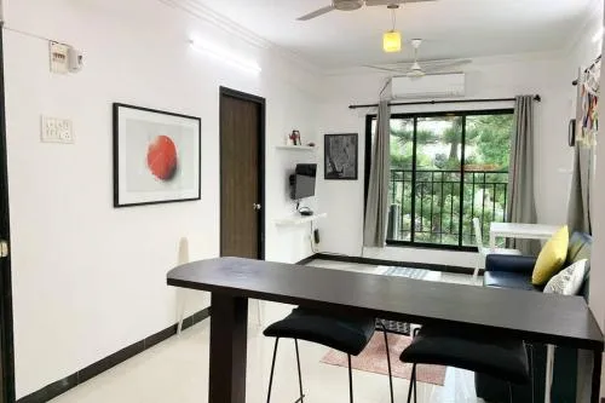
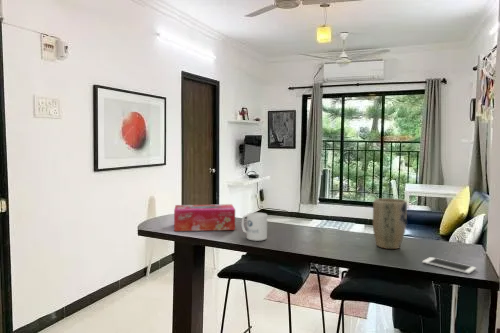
+ cell phone (448, 264)
+ tissue box (204, 217)
+ mug (254, 225)
+ plant pot (389, 223)
